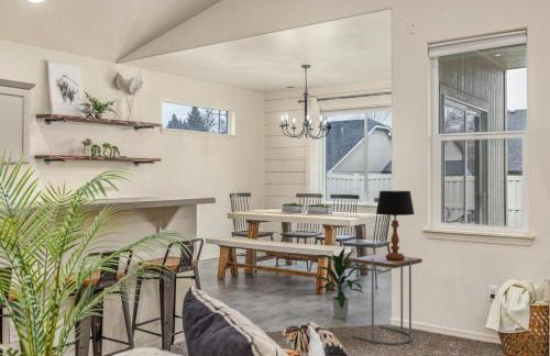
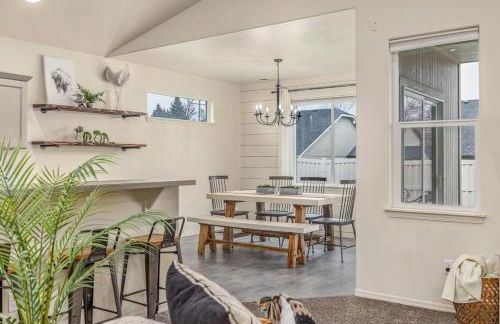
- table lamp (395, 224)
- side table (400, 296)
- indoor plant (339, 281)
